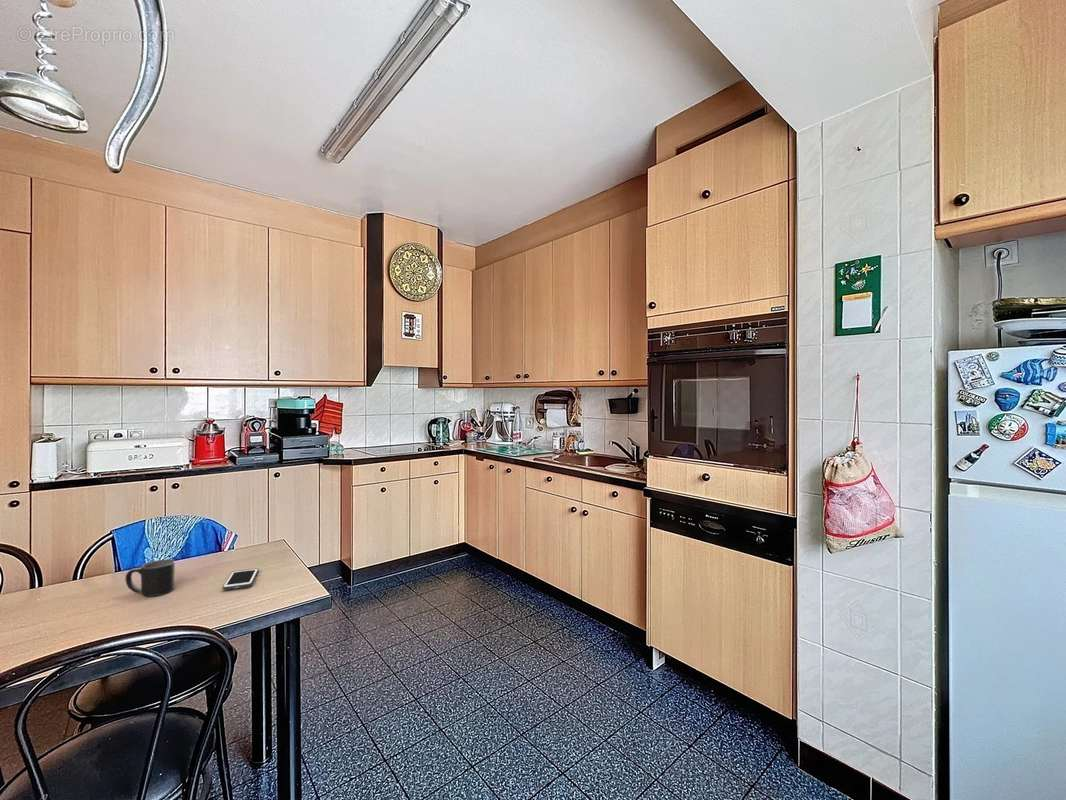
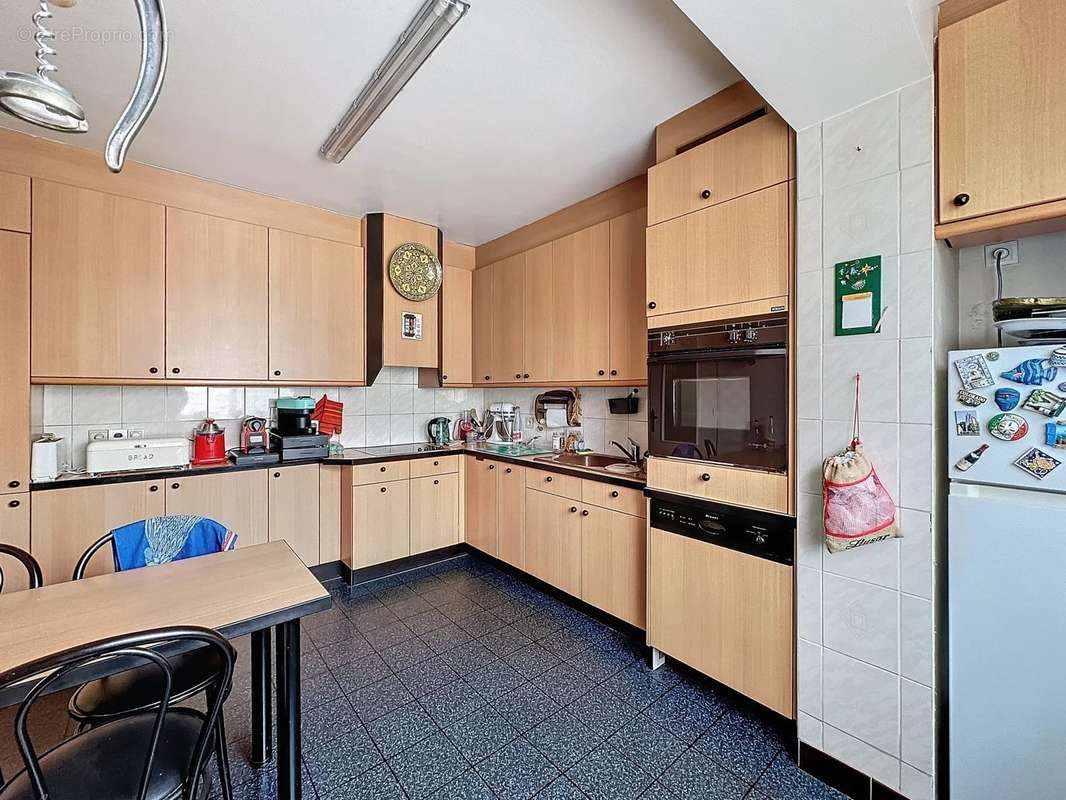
- mug (150, 577)
- cell phone (241, 578)
